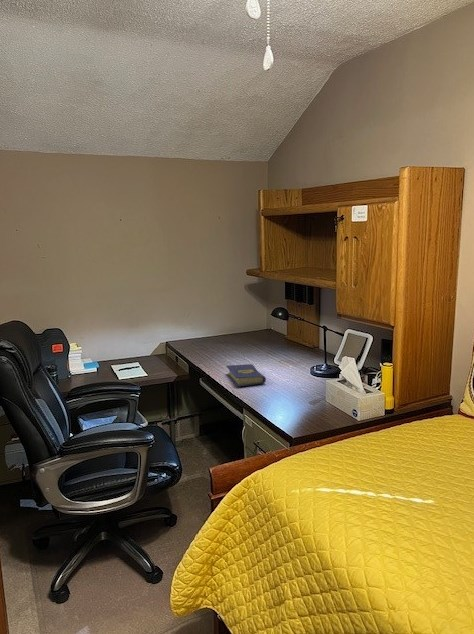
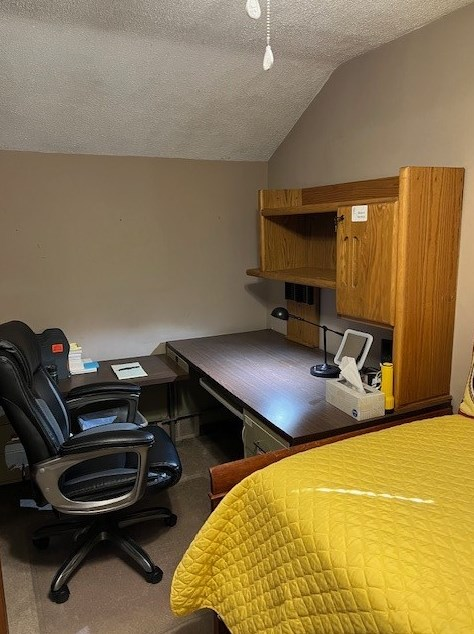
- hardcover book (245, 374)
